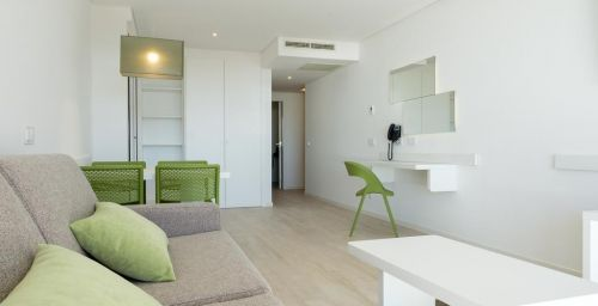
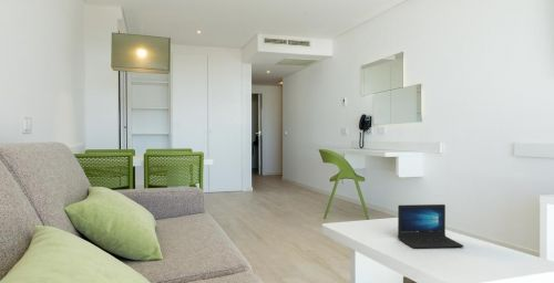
+ laptop (429, 224)
